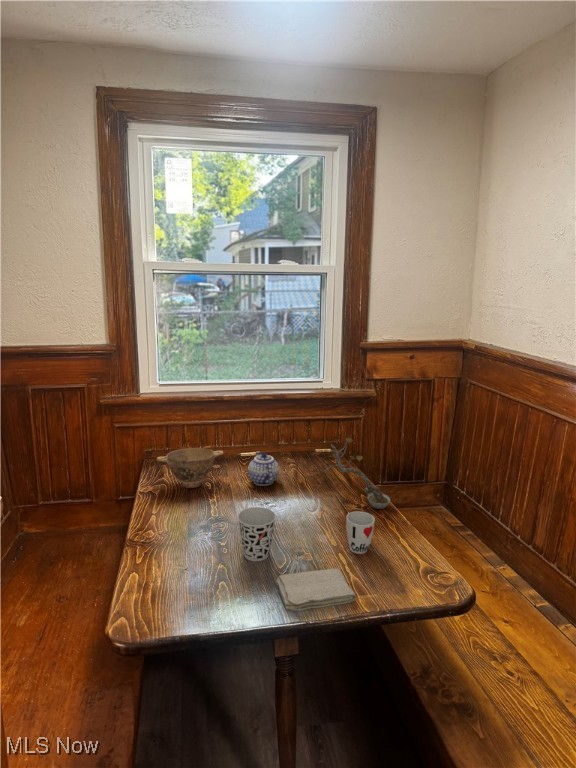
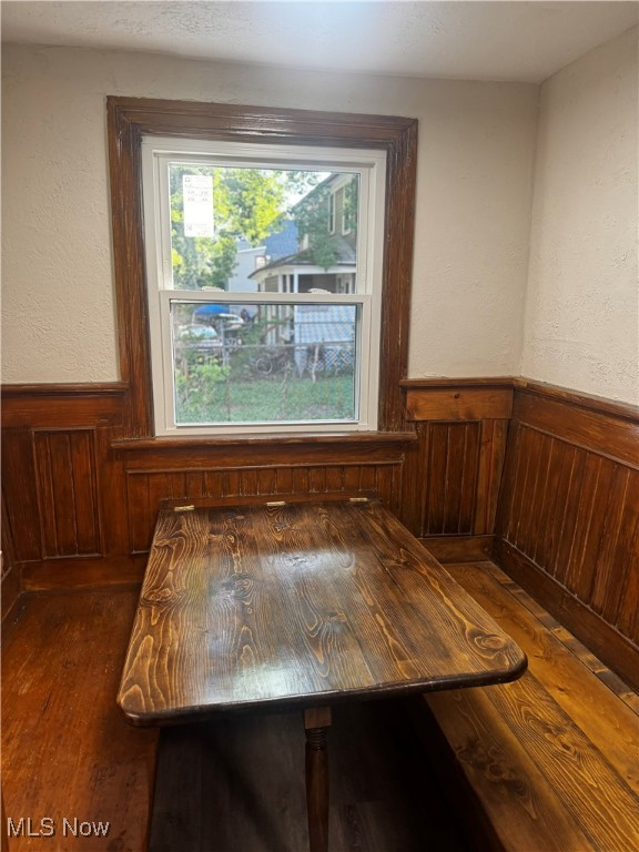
- washcloth (314, 587)
- teapot (263, 467)
- bowl (191, 468)
- cup (359, 533)
- plant (351, 468)
- cup (256, 535)
